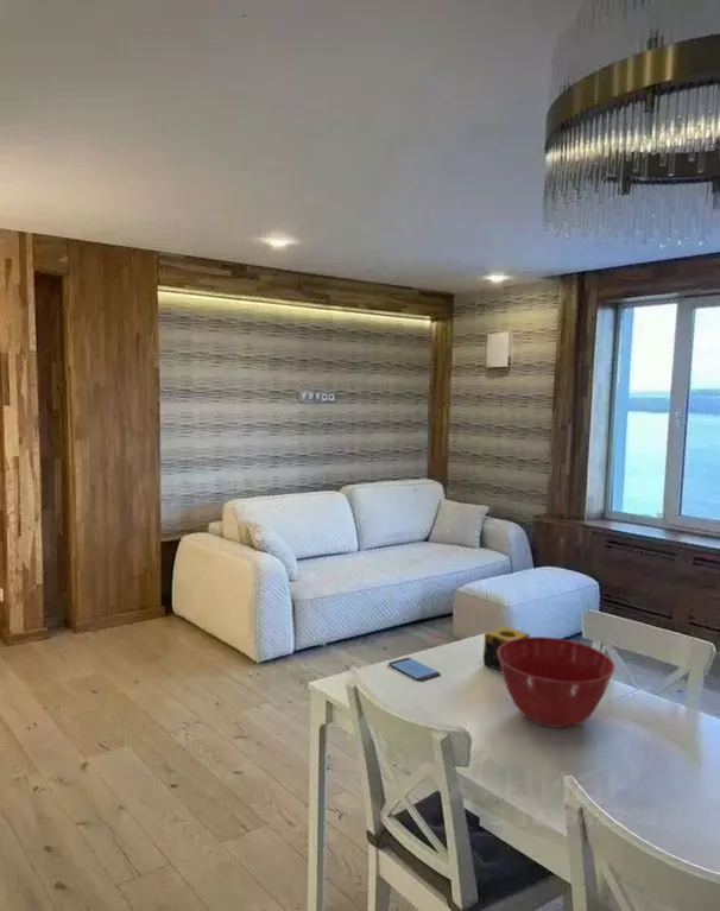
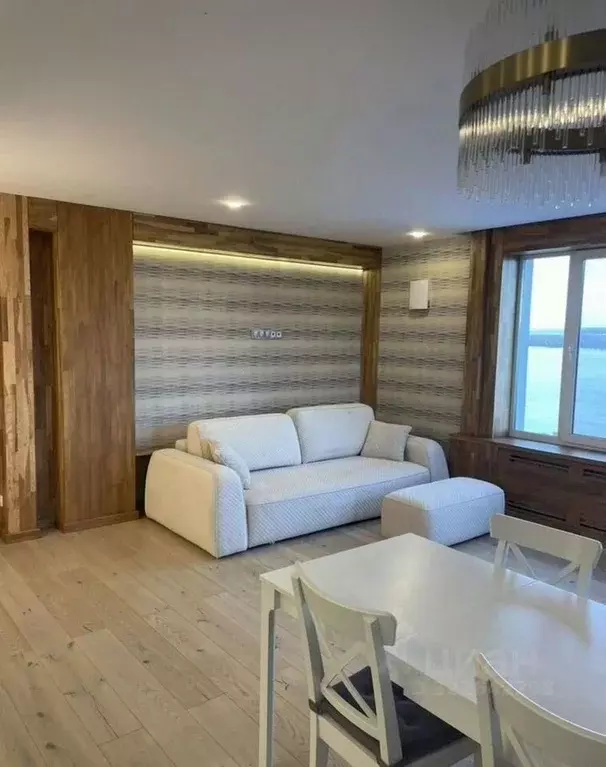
- mixing bowl (552, 685)
- smartphone (413, 668)
- candle (504, 643)
